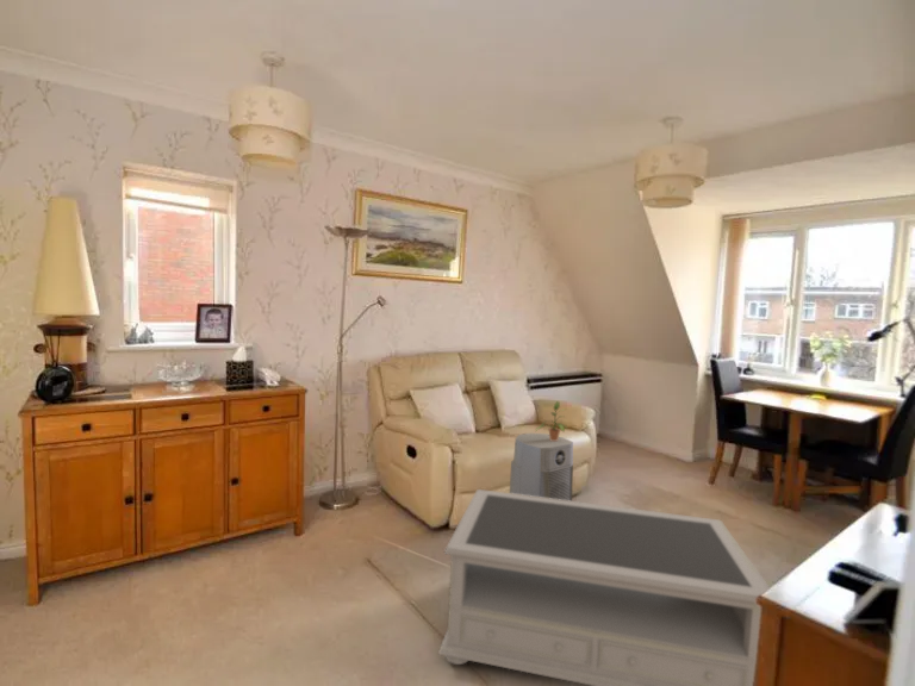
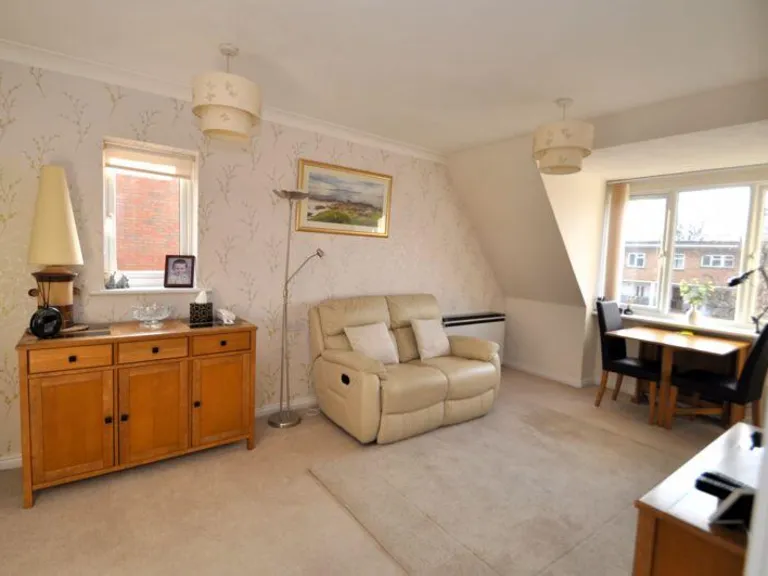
- potted plant (550, 420)
- air purifier (540, 484)
- coffee table (592, 585)
